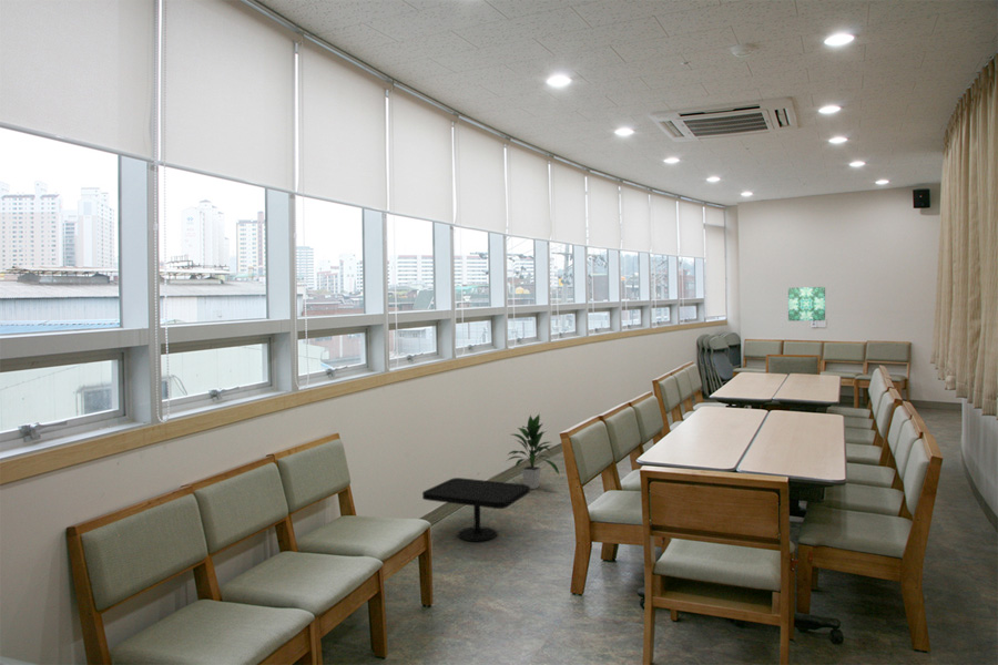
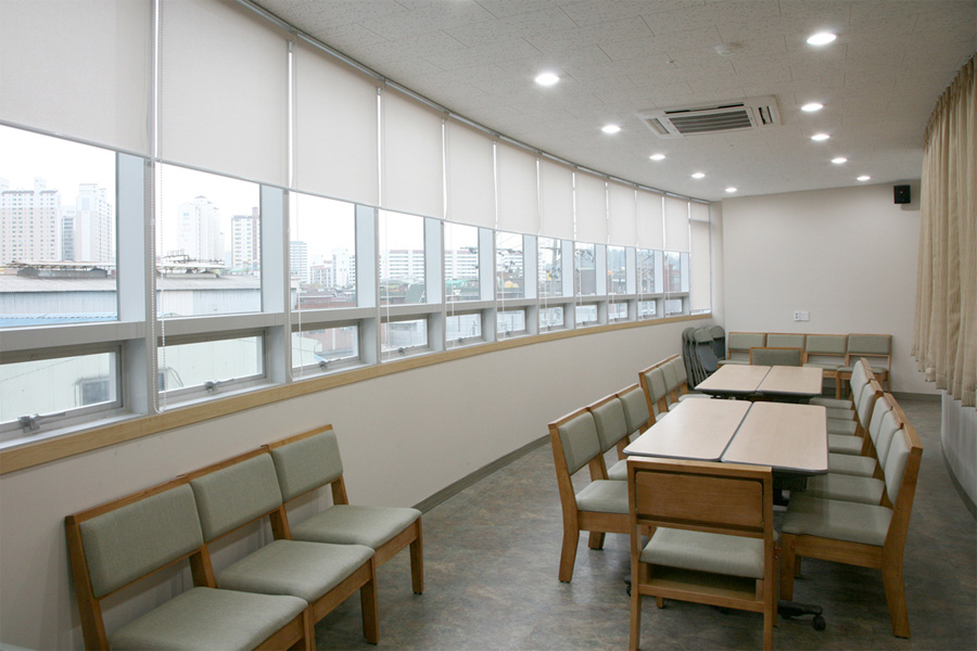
- indoor plant (532, 451)
- side table (477, 512)
- wall art (806, 304)
